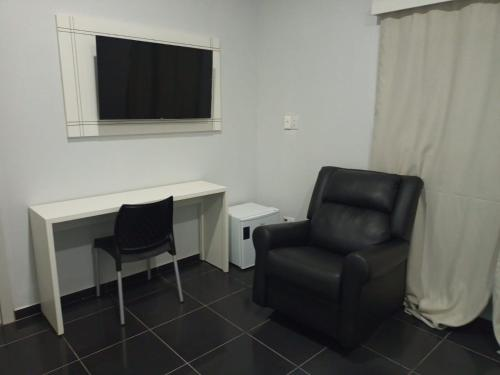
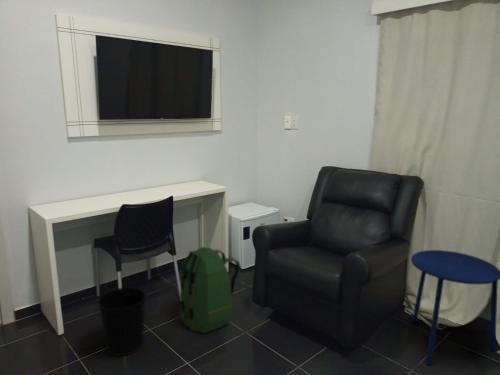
+ wastebasket (123, 321)
+ side table (439, 305)
+ backpack (208, 283)
